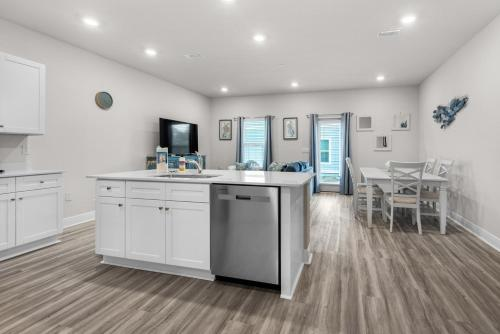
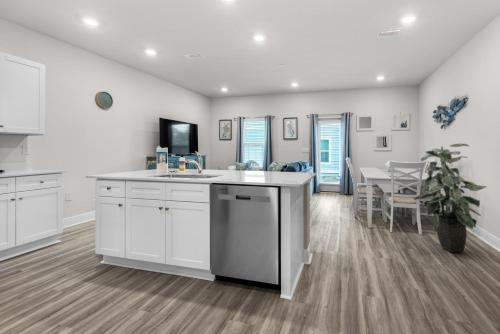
+ indoor plant (451, 197)
